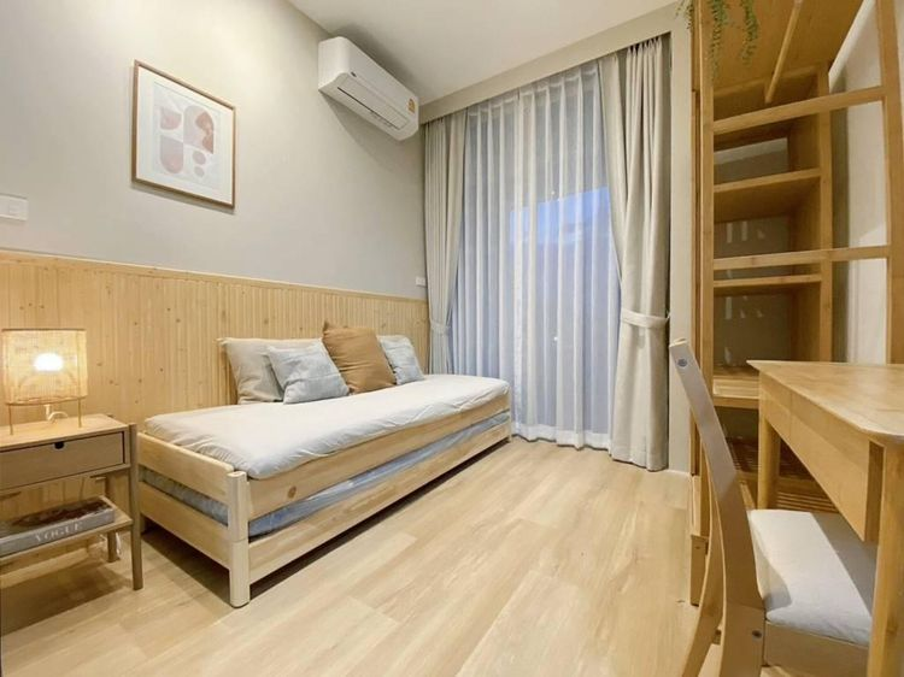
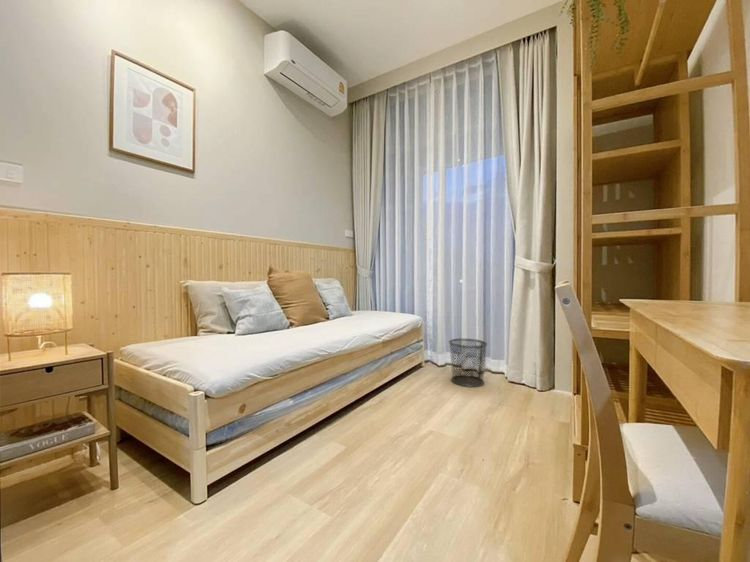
+ waste bin (467, 361)
